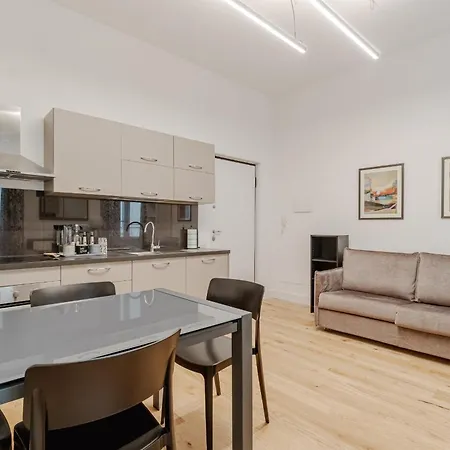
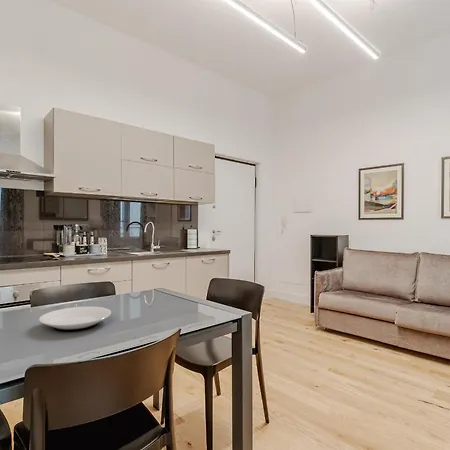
+ plate (76, 319)
